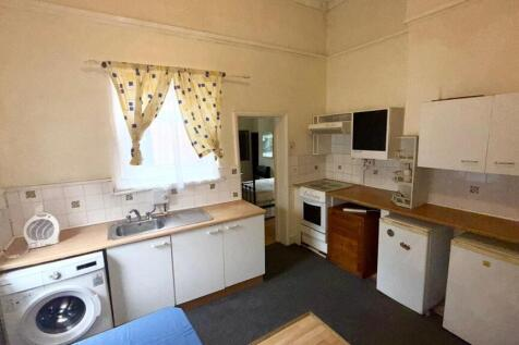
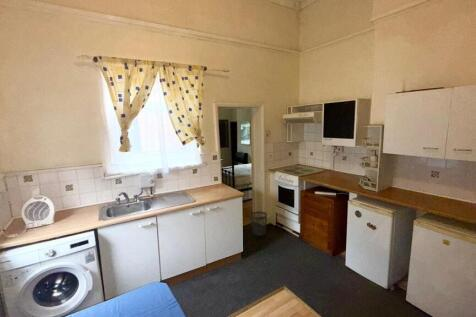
+ wastebasket (259, 223)
